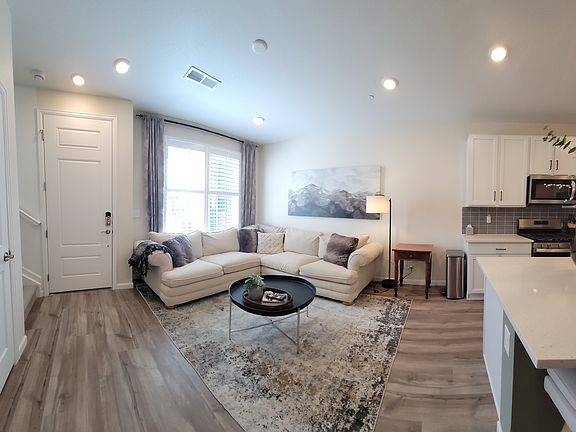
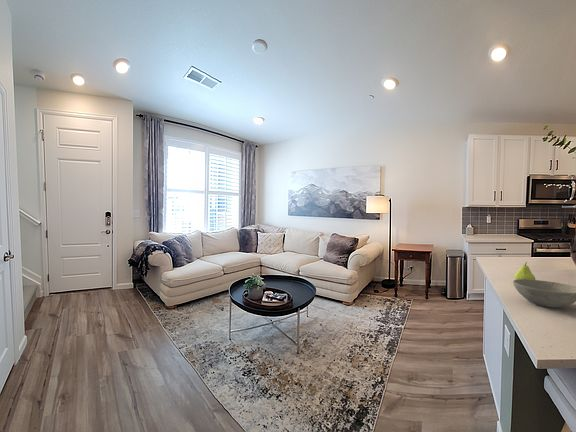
+ fruit (524, 273)
+ bowl (545, 294)
